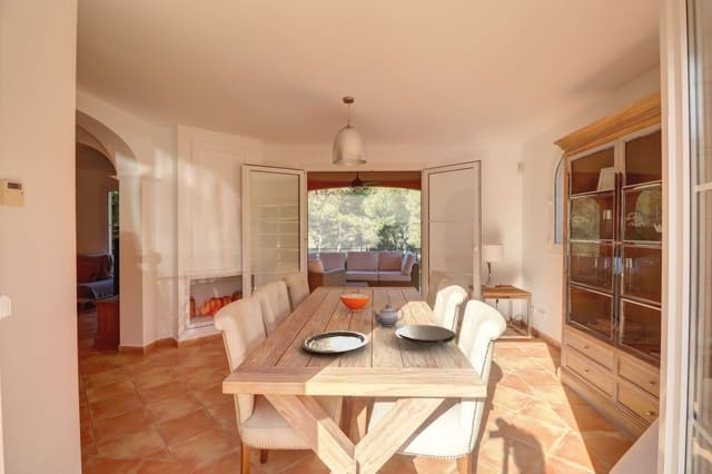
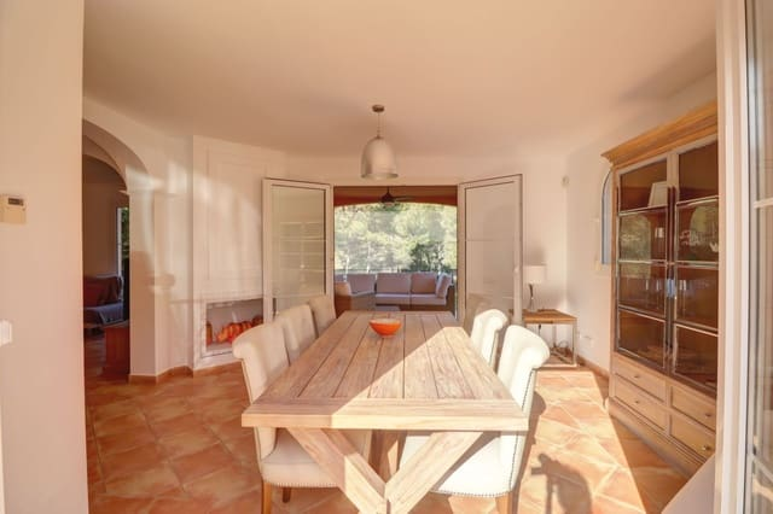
- teapot (387, 315)
- plate (425, 337)
- plate (335, 342)
